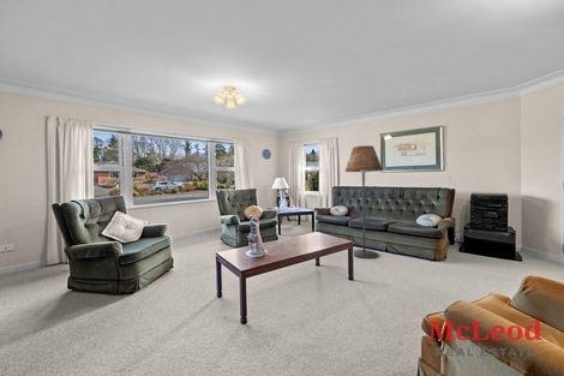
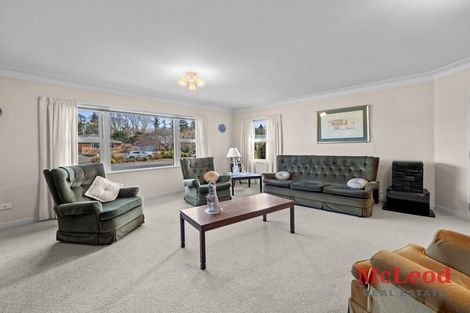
- floor lamp (364, 201)
